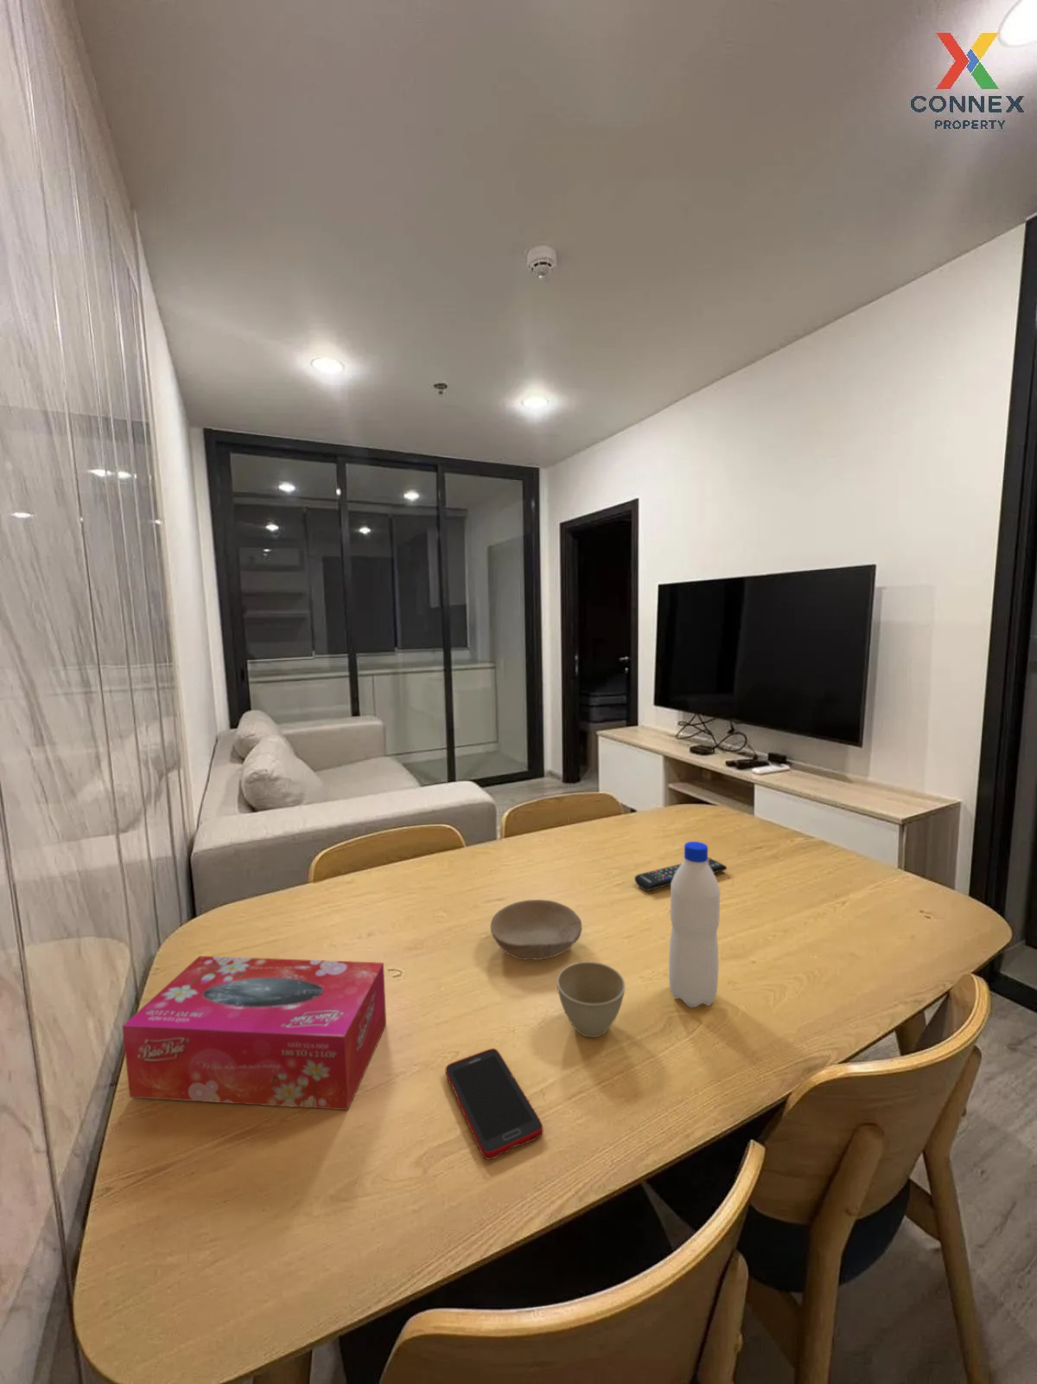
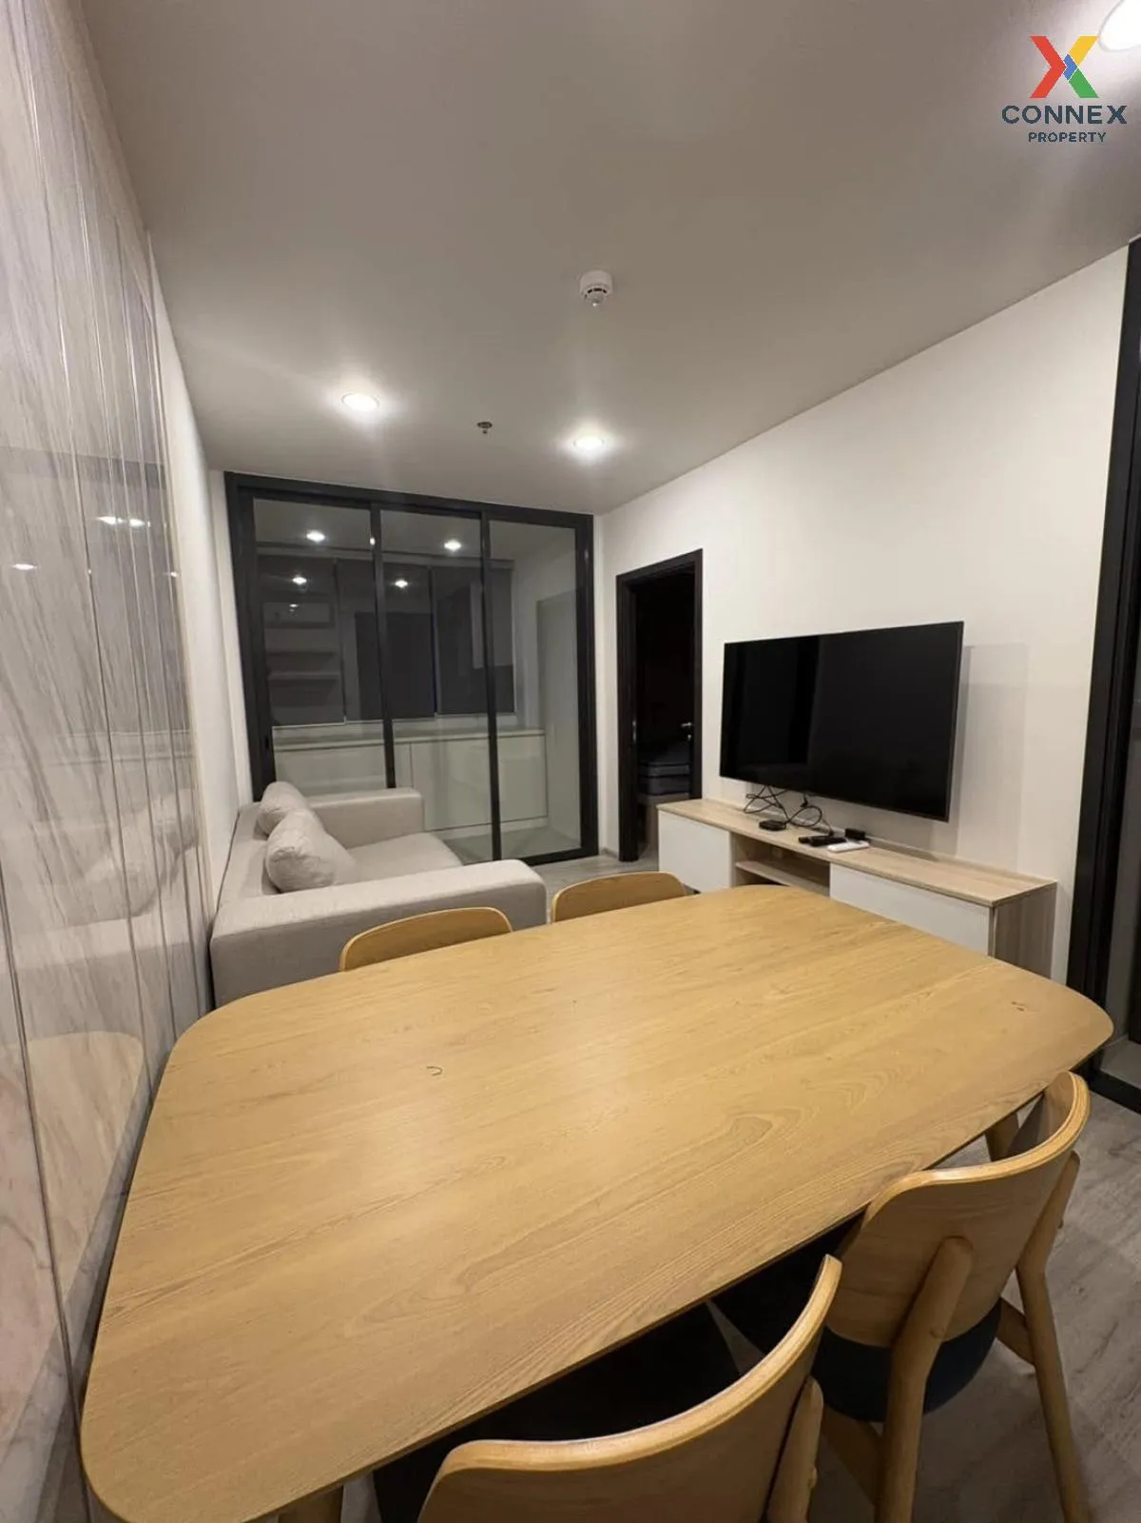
- remote control (675, 871)
- cell phone (491, 1097)
- flower pot (590, 1004)
- bowl (536, 932)
- tissue box (266, 1025)
- water bottle (694, 921)
